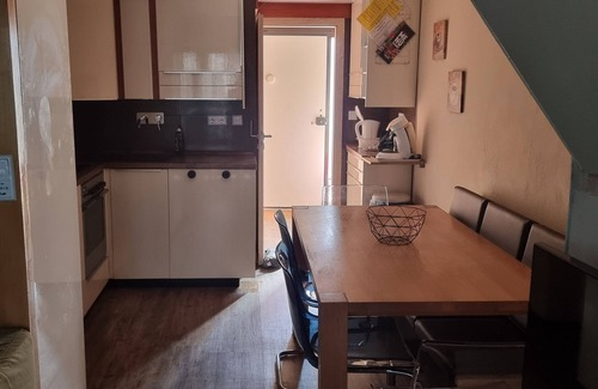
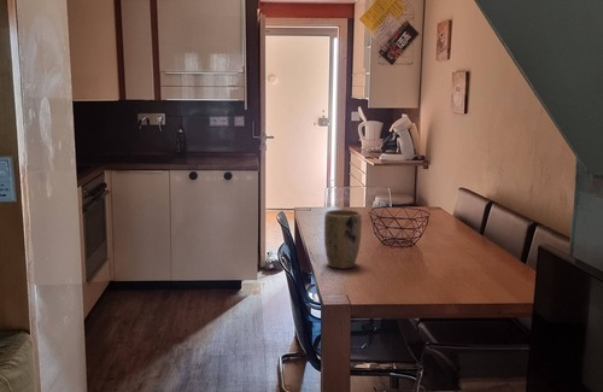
+ plant pot (341, 239)
